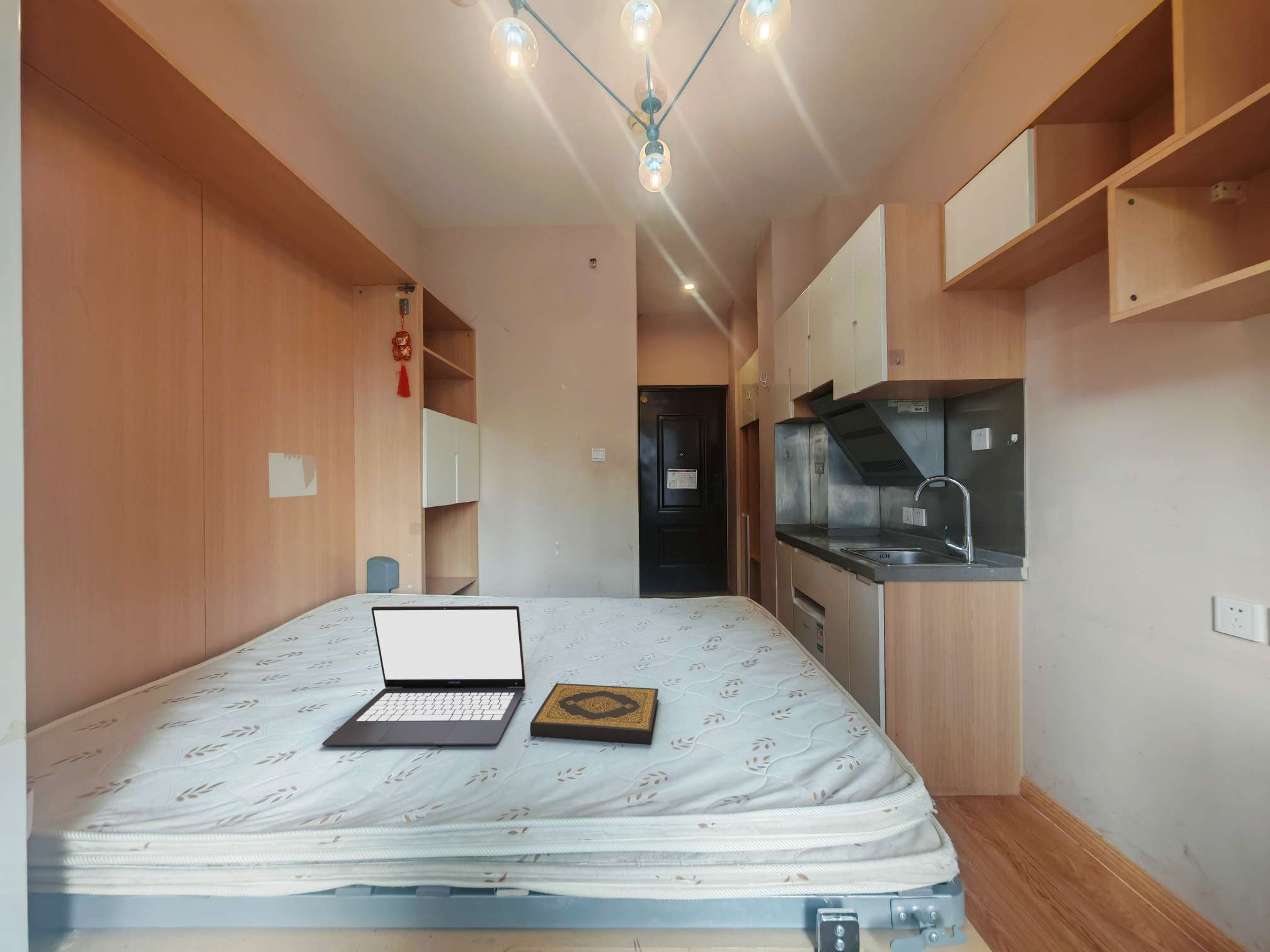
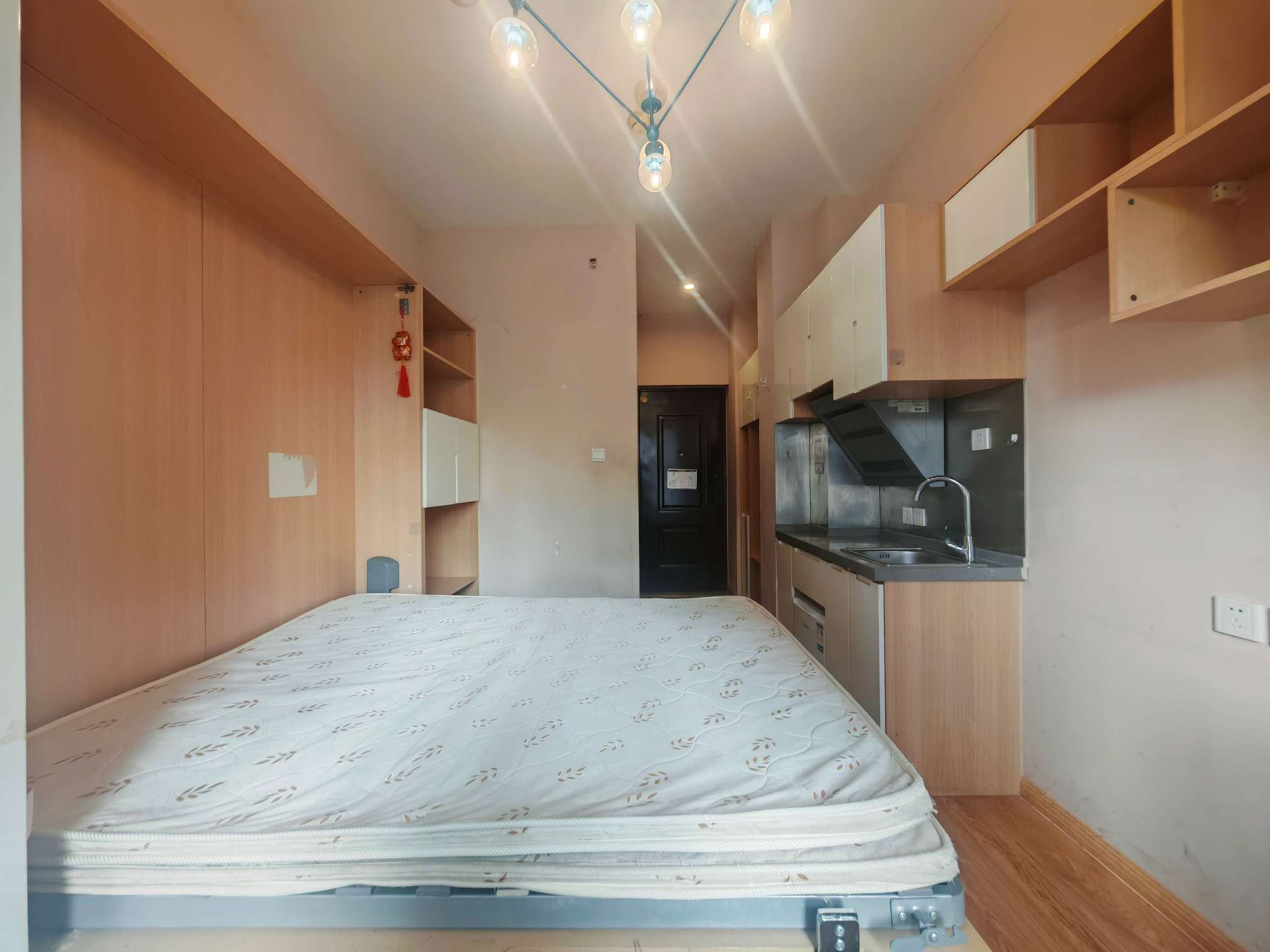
- hardback book (598, 711)
- laptop (434, 665)
